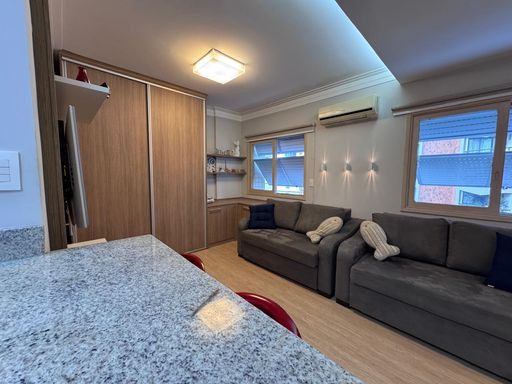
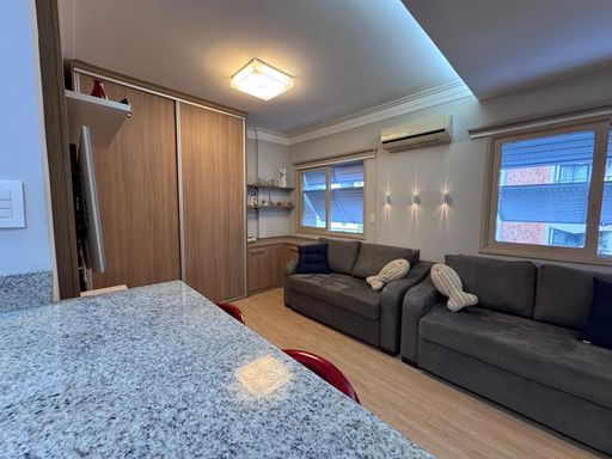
- pen (206, 300)
